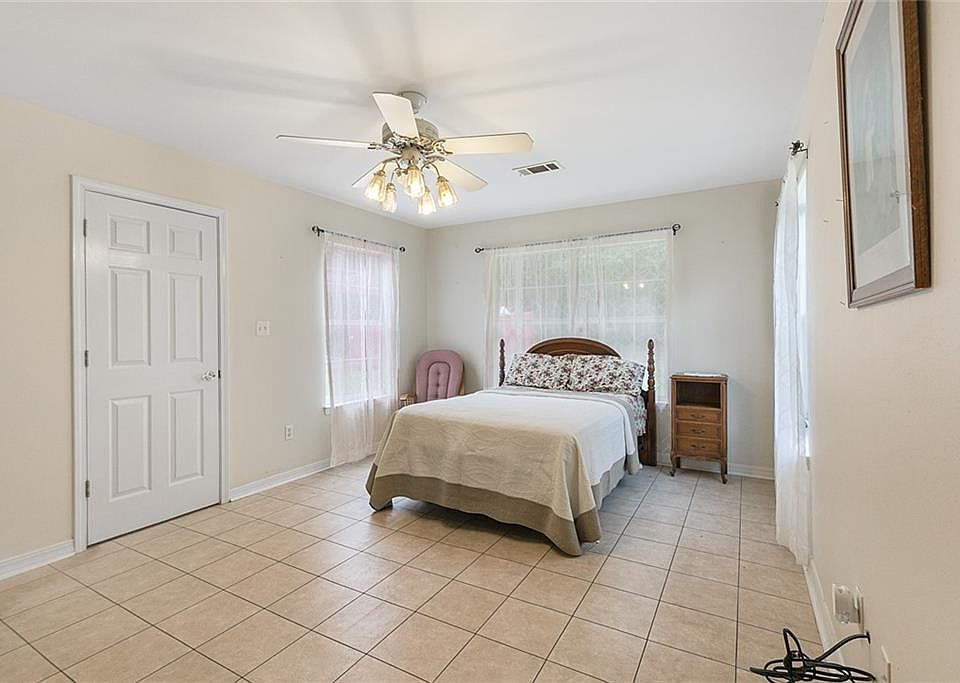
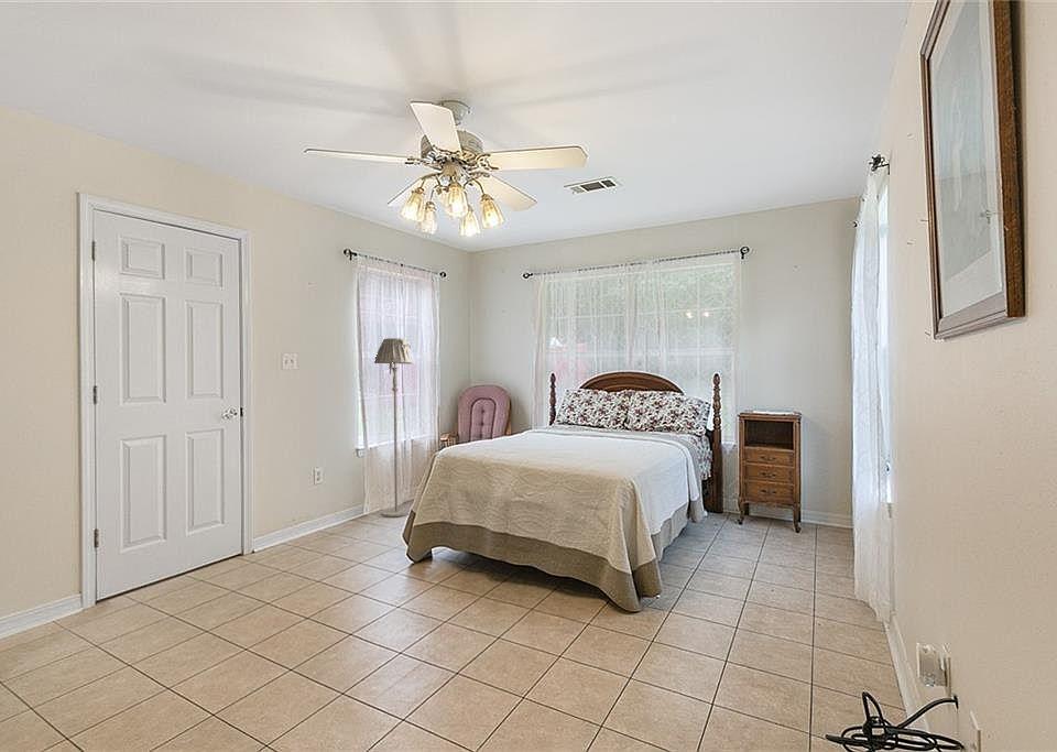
+ floor lamp (395, 425)
